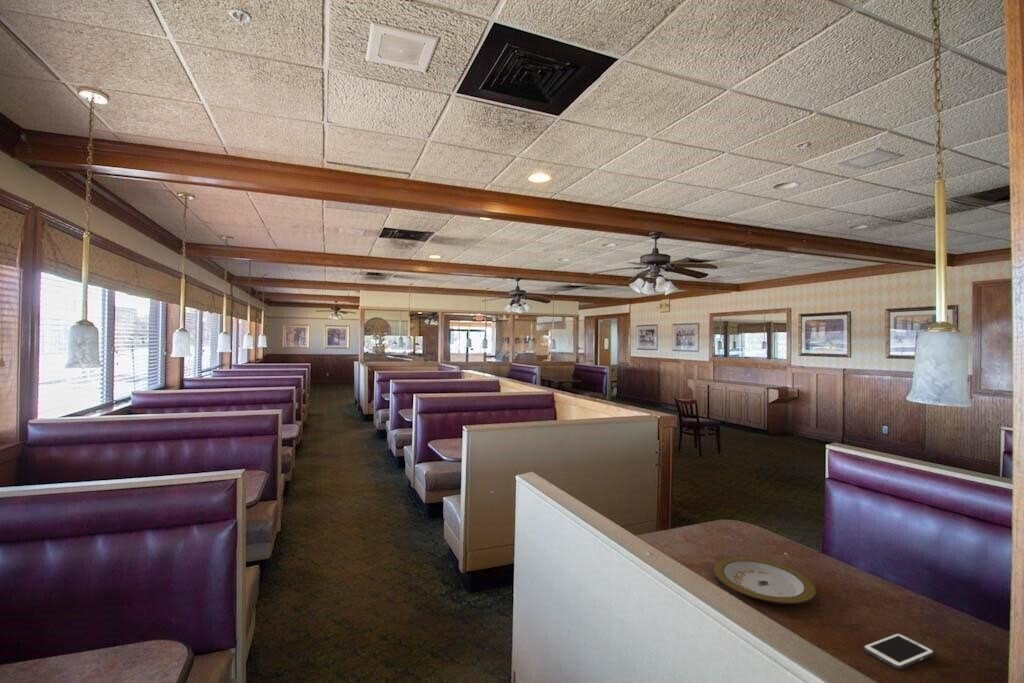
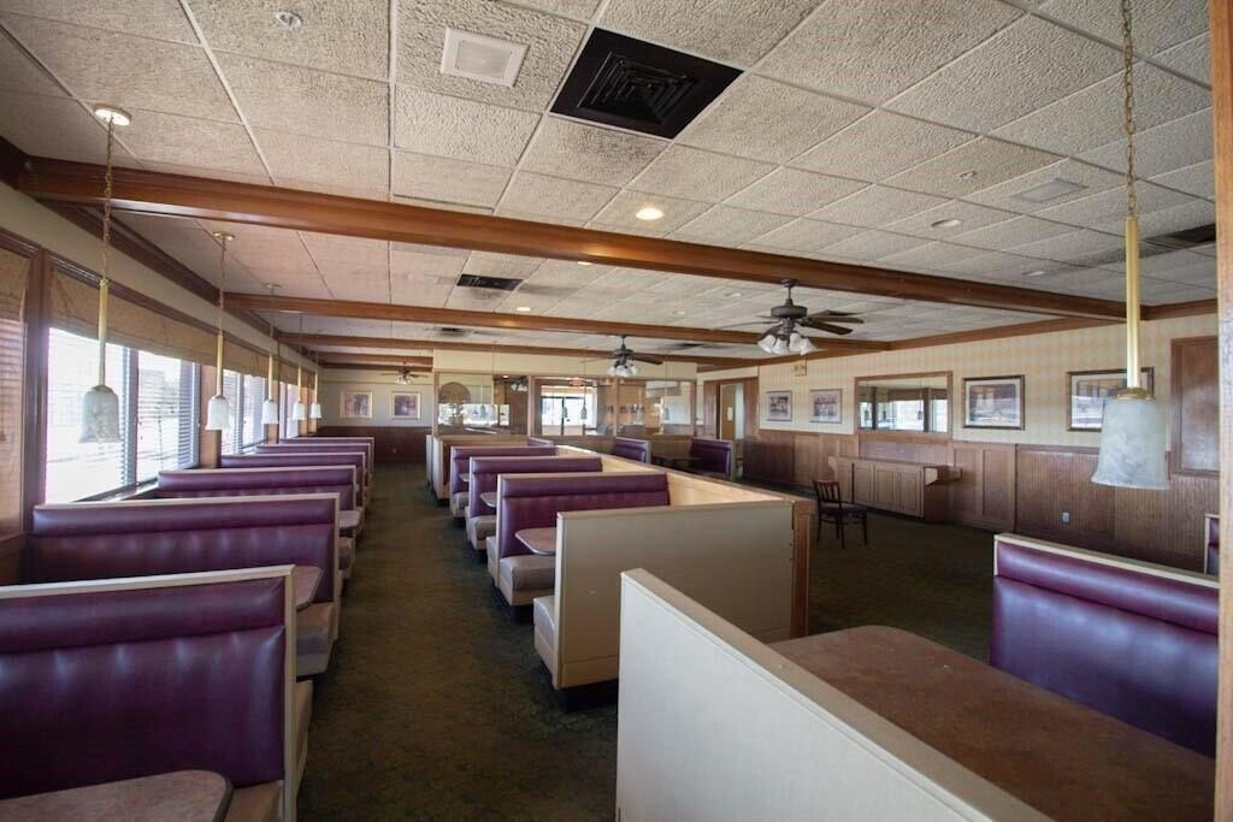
- cell phone (898, 650)
- plate (762, 581)
